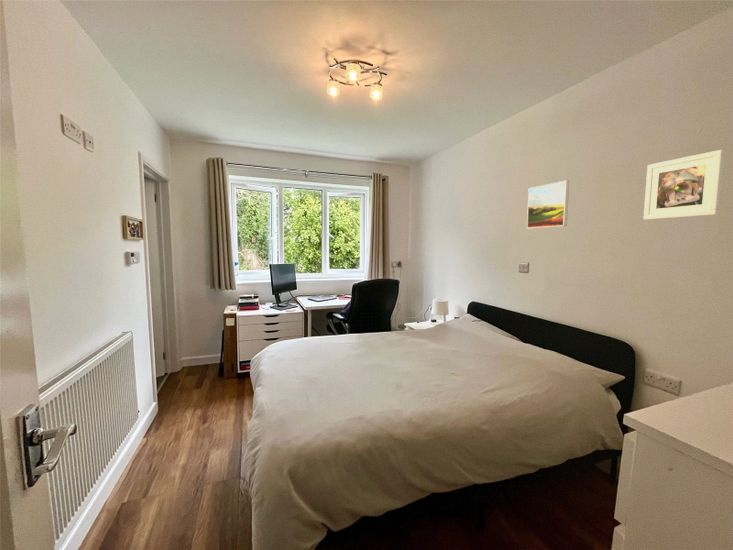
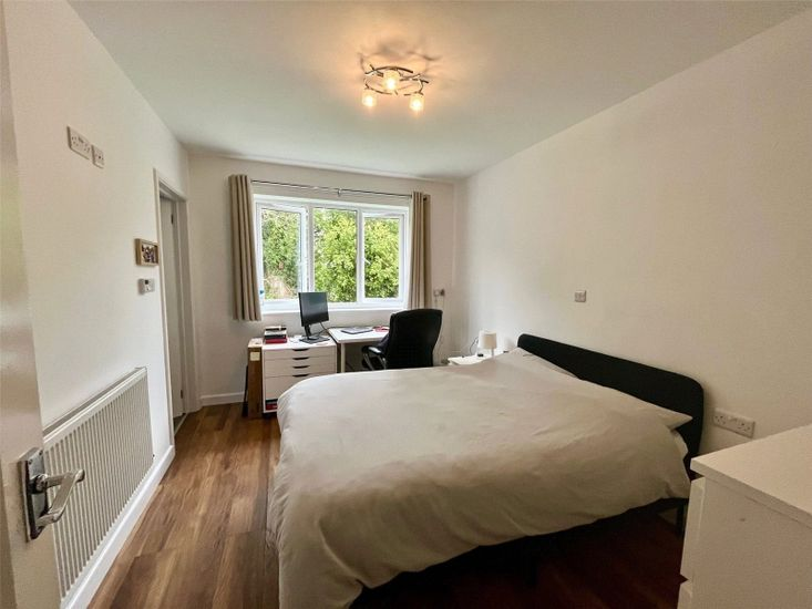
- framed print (680, 187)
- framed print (546, 206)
